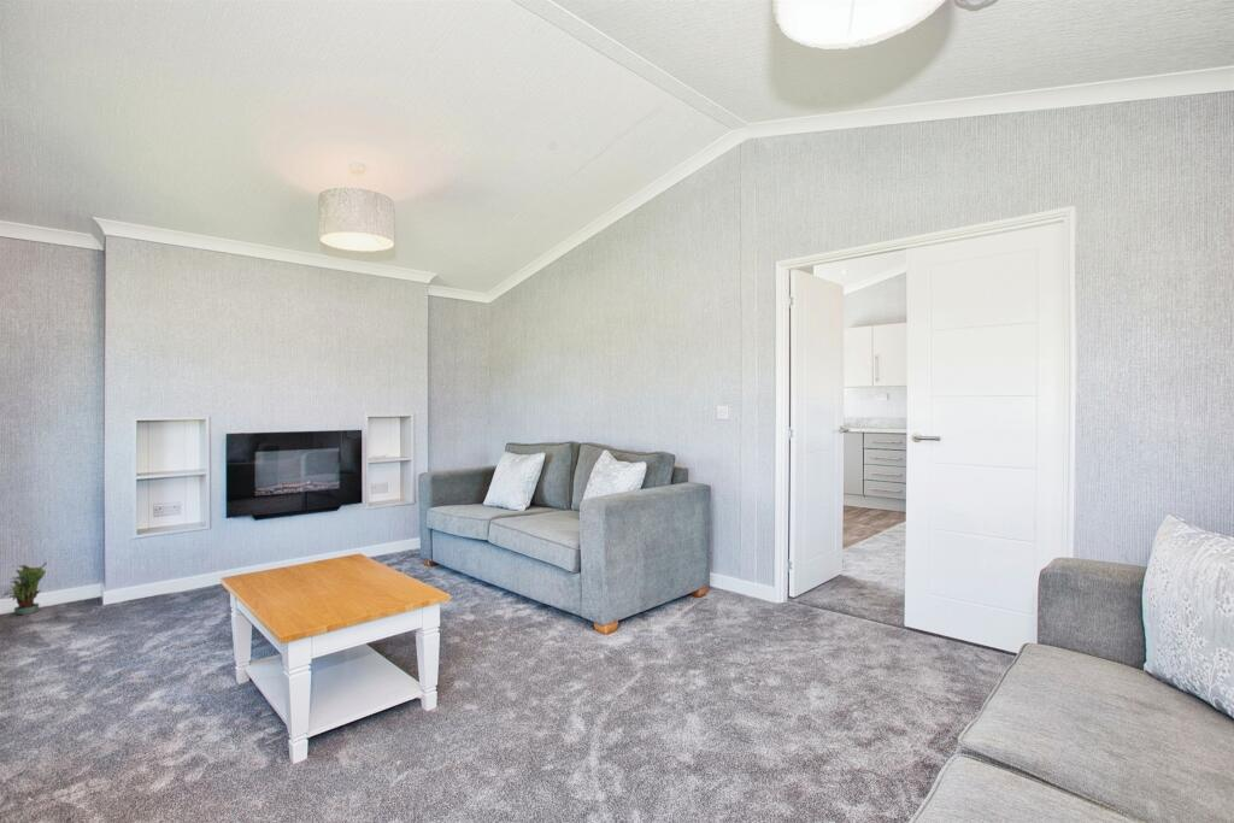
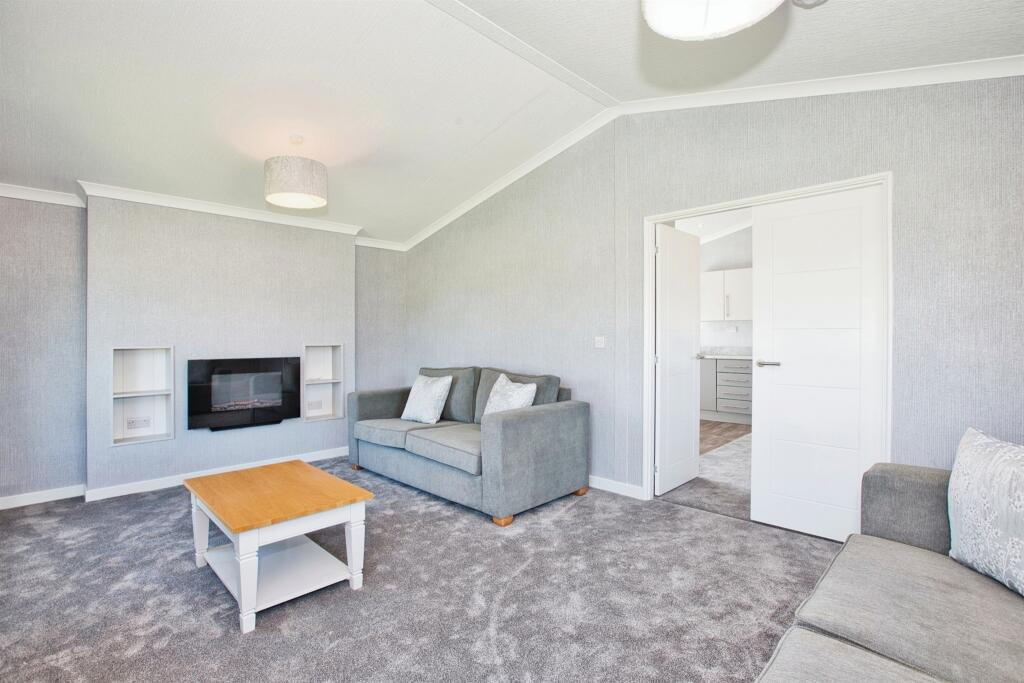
- potted plant (23, 587)
